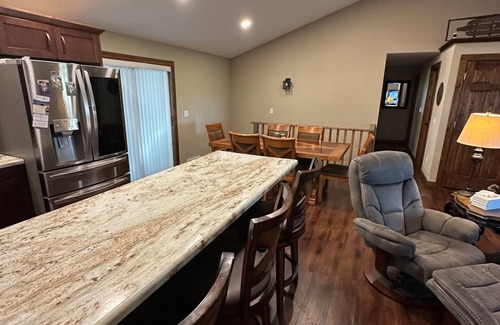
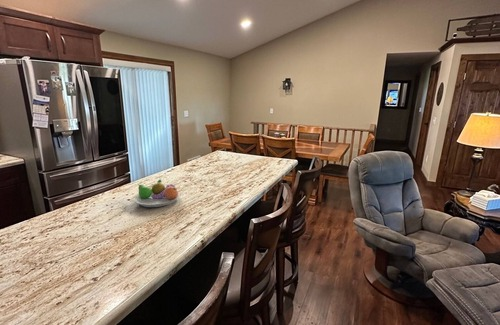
+ fruit bowl (155, 191)
